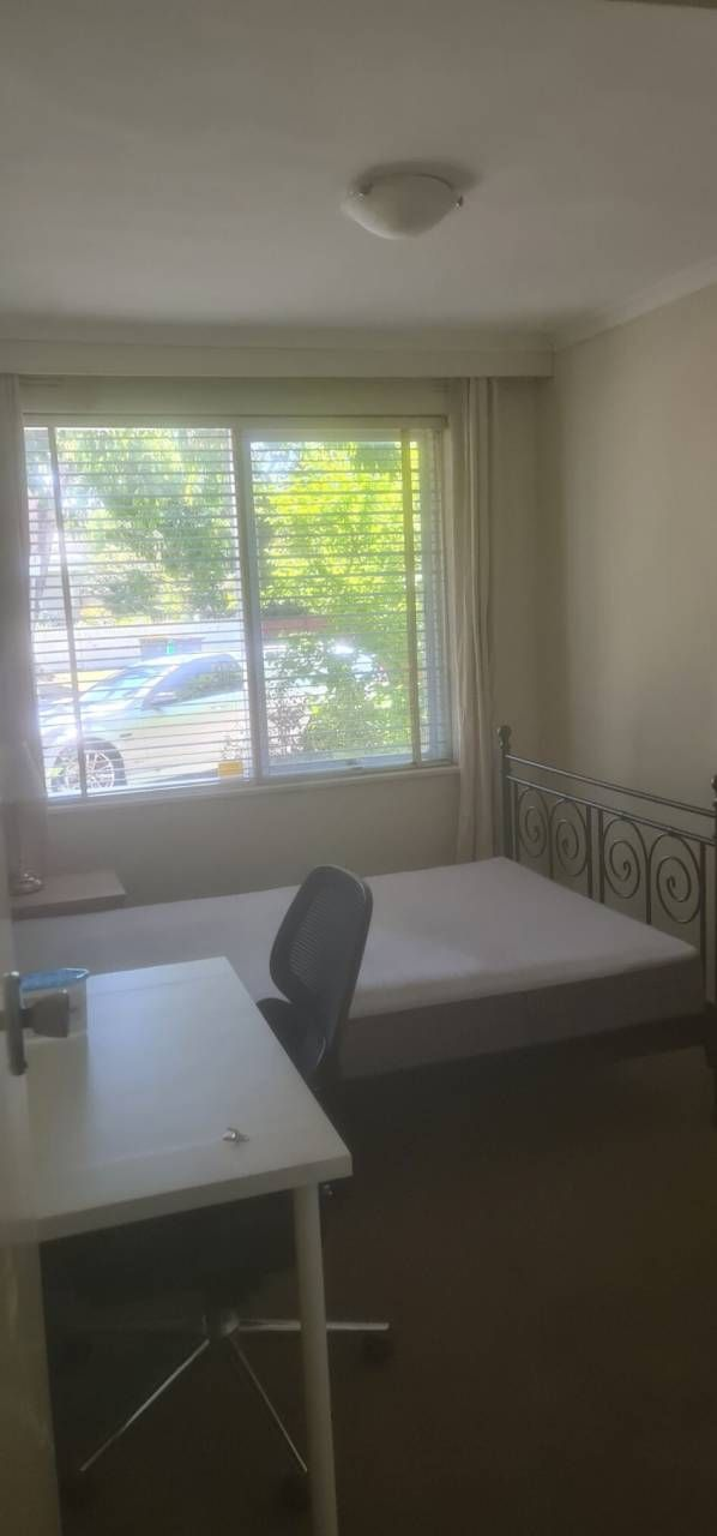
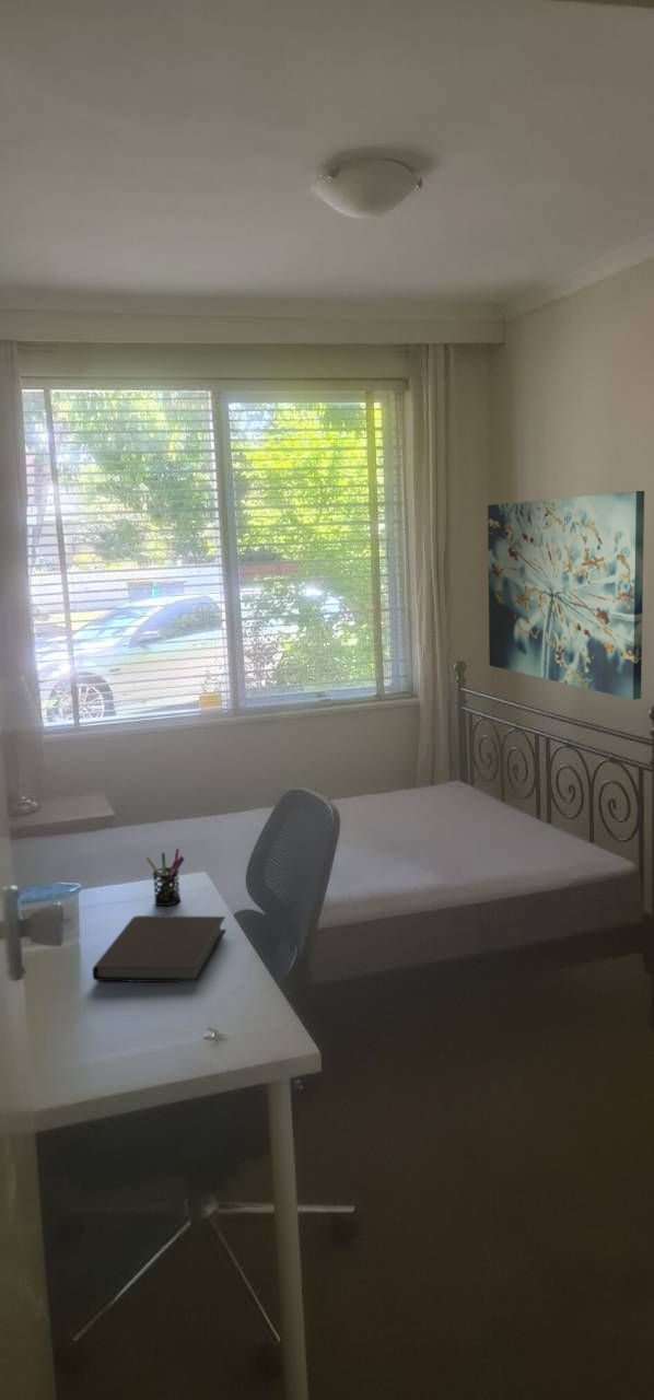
+ notebook (163, 946)
+ wall art (556, 591)
+ pen holder (167, 874)
